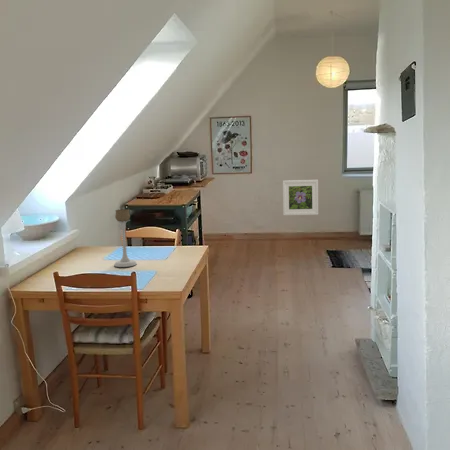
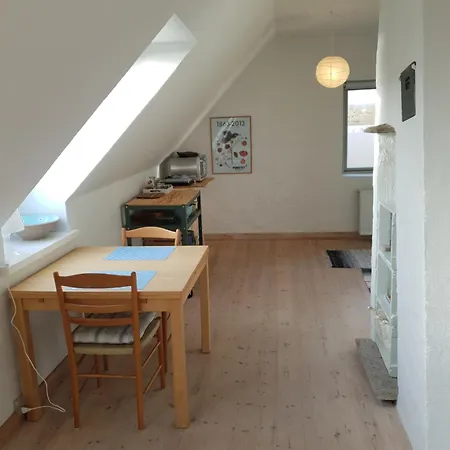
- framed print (300, 197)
- candle holder (123, 237)
